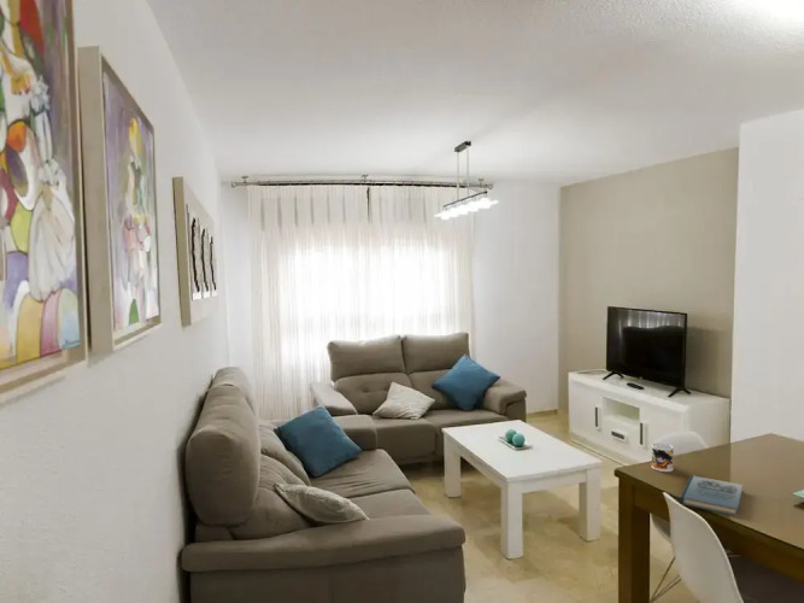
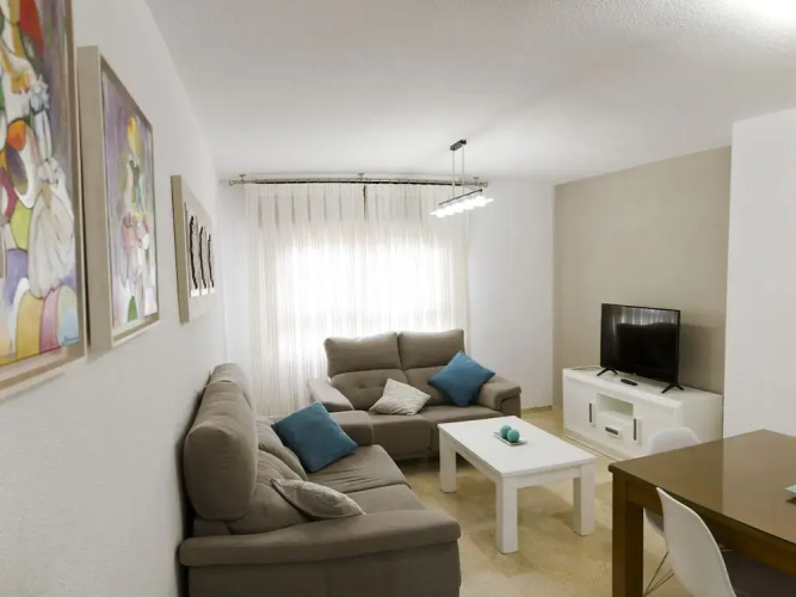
- book (711, 493)
- mug (663, 455)
